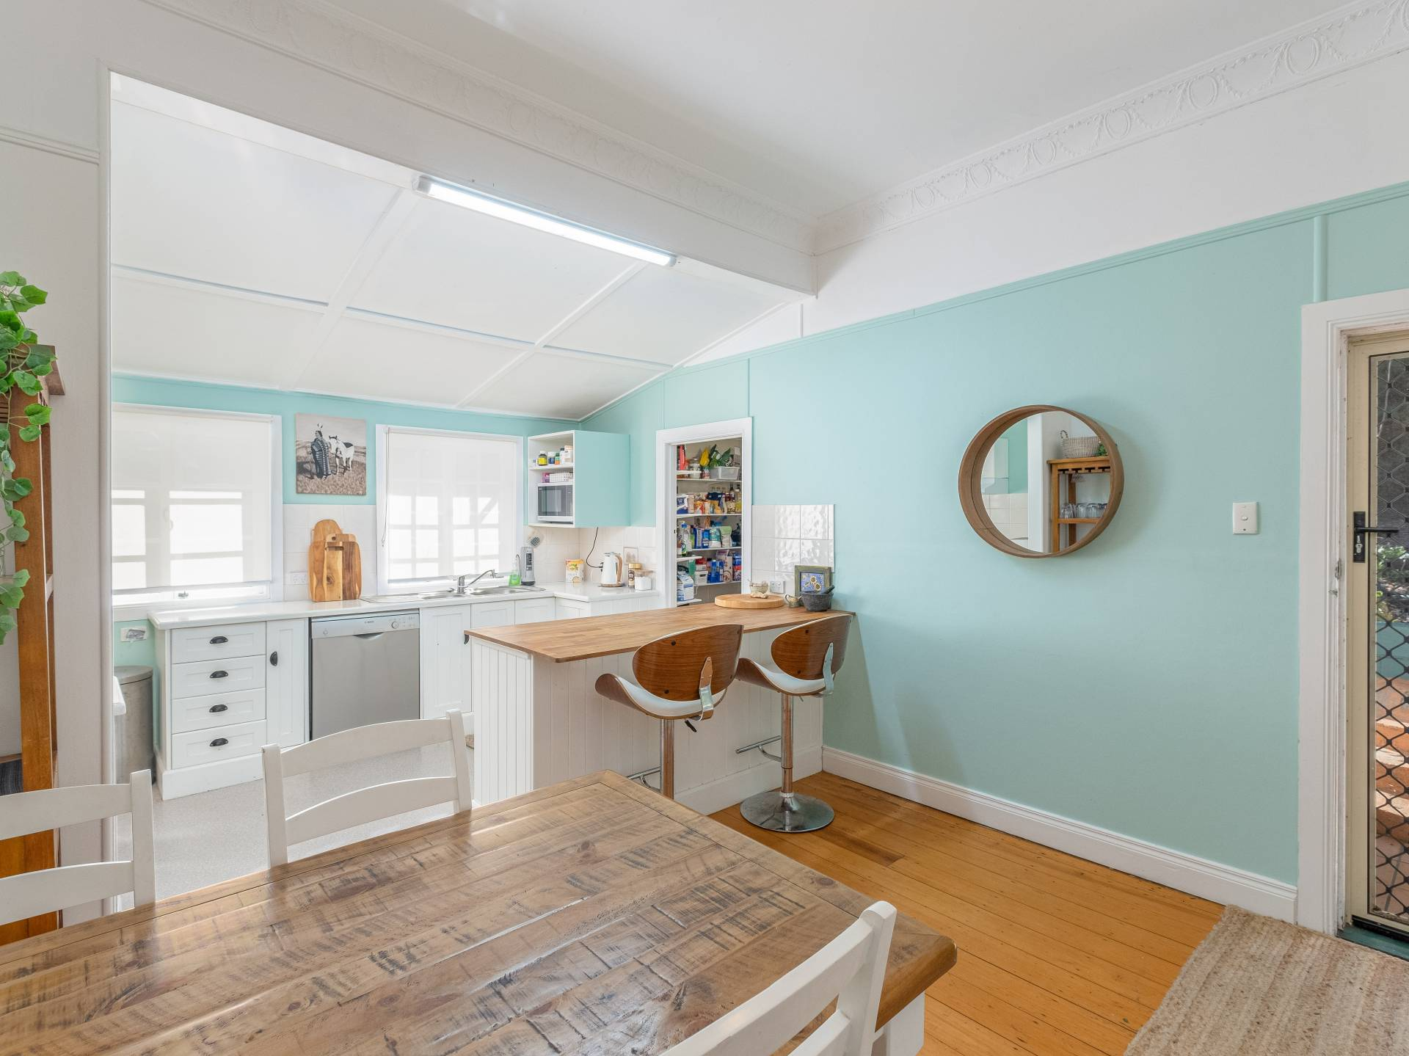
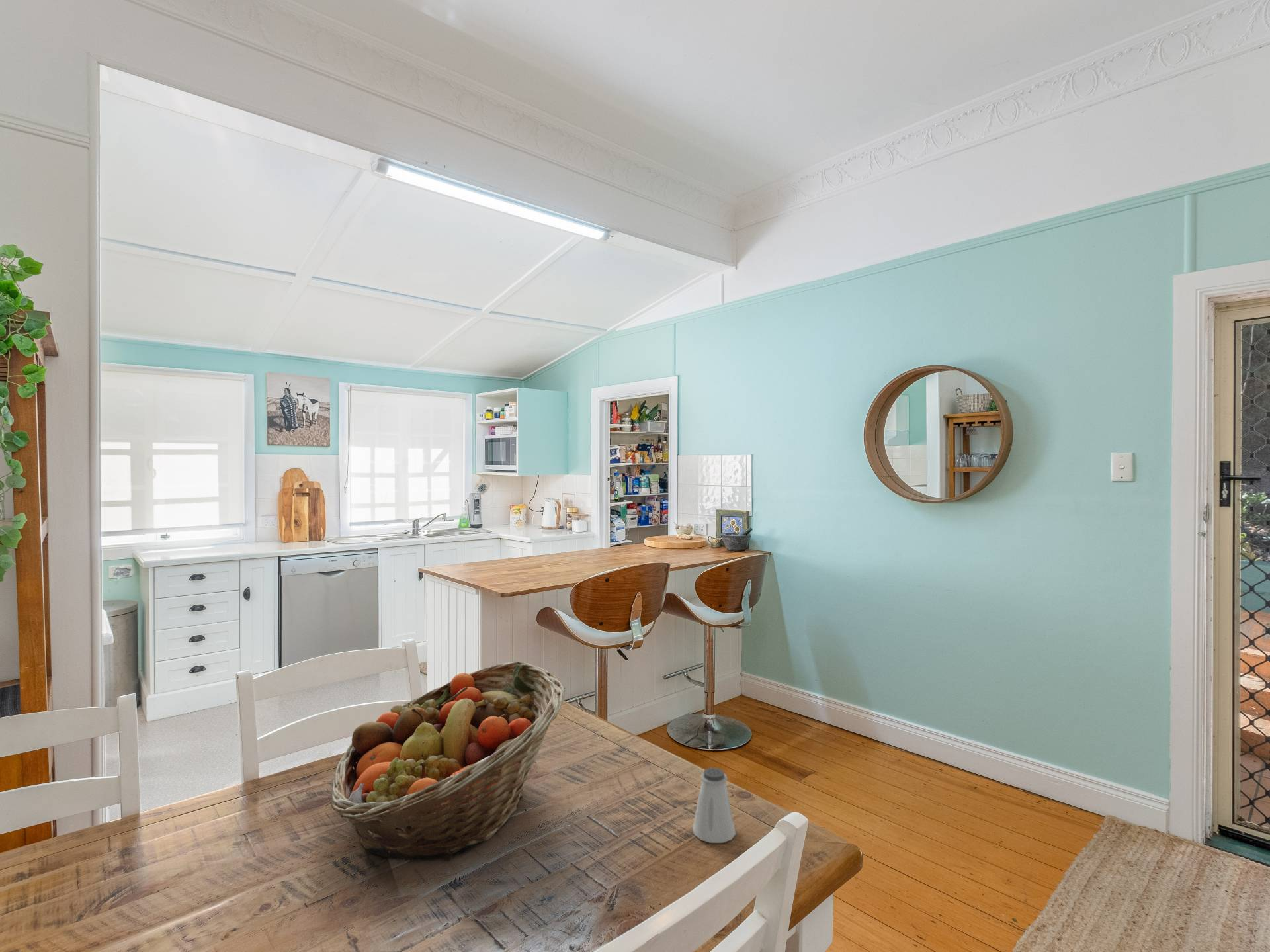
+ fruit basket (452, 746)
+ saltshaker (714, 801)
